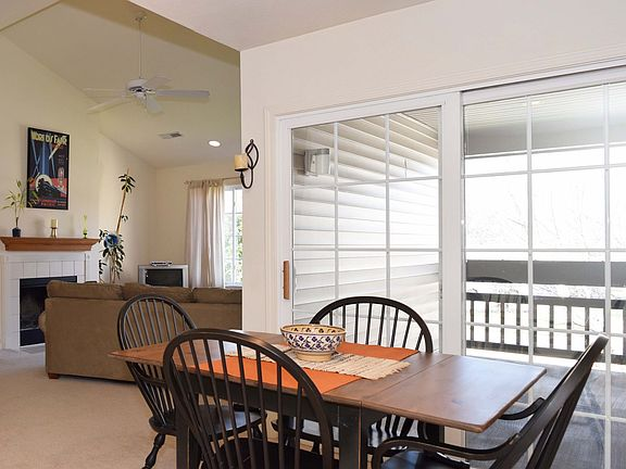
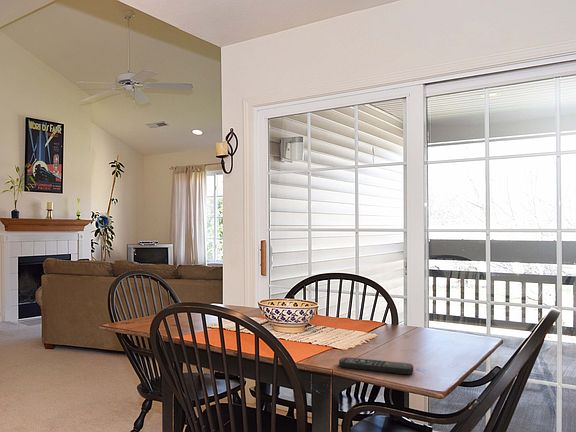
+ remote control (375, 365)
